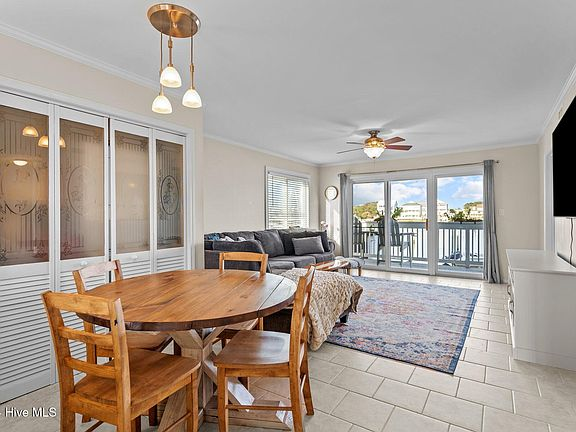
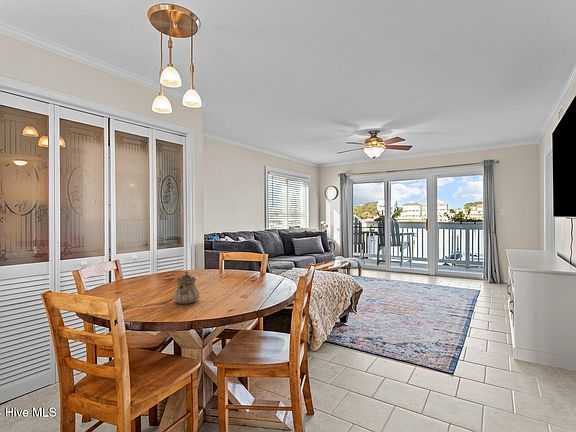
+ teapot (187, 285)
